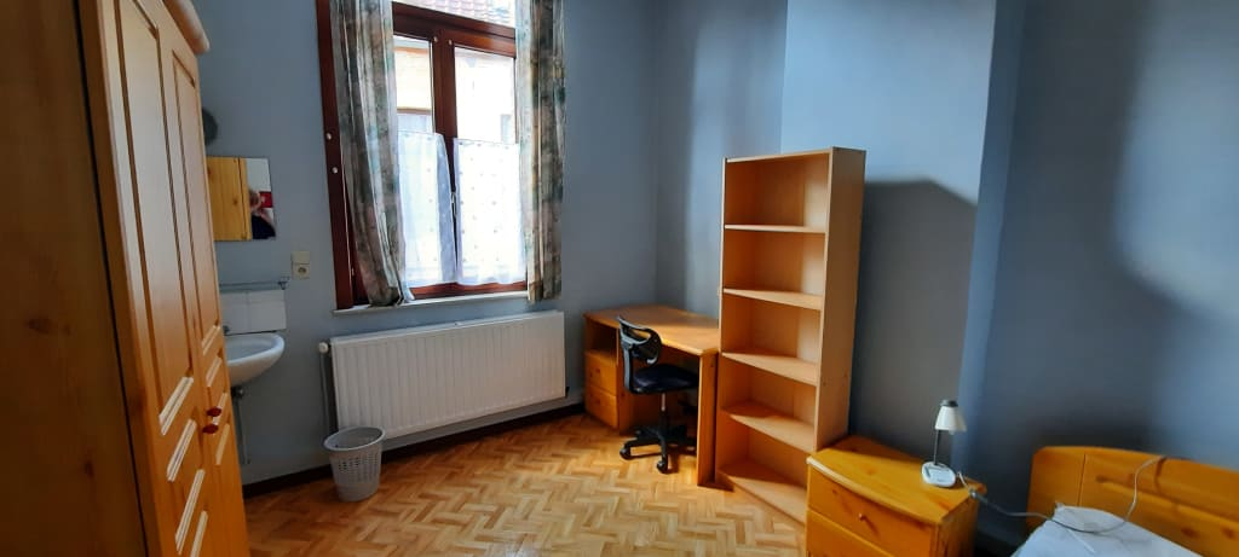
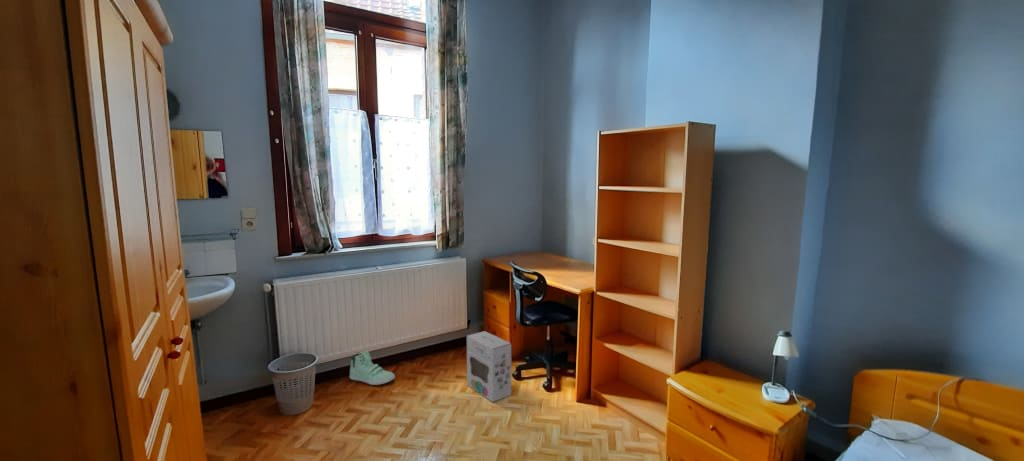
+ cardboard box (488, 364)
+ sneaker (371, 365)
